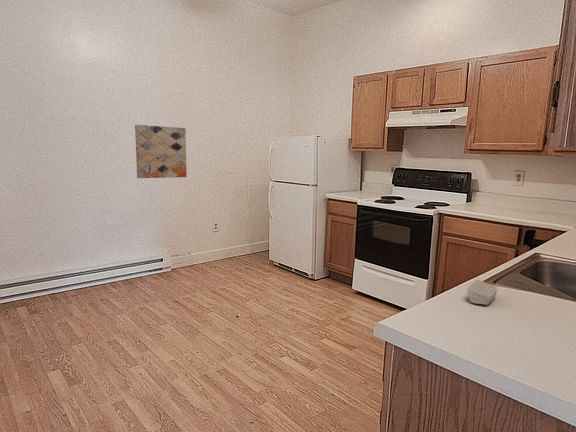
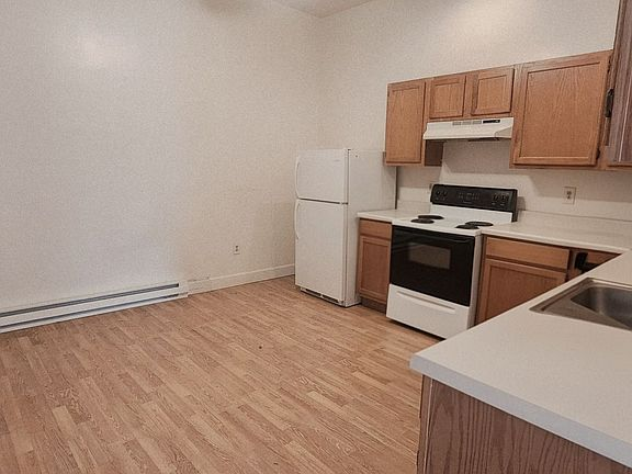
- wall art (161, 152)
- soap bar (481, 291)
